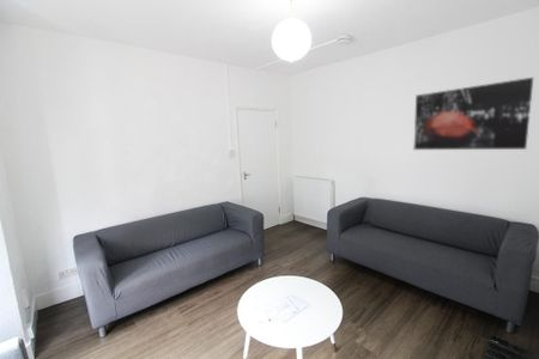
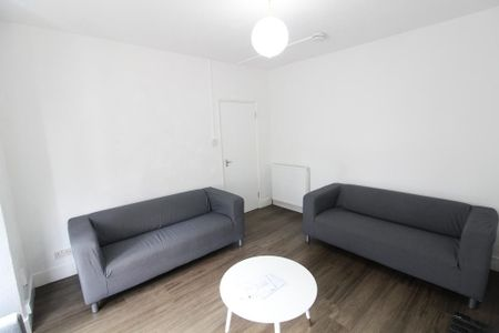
- wall art (465, 118)
